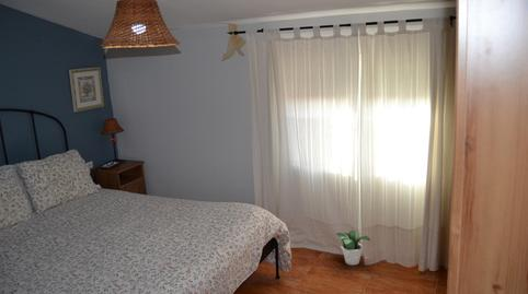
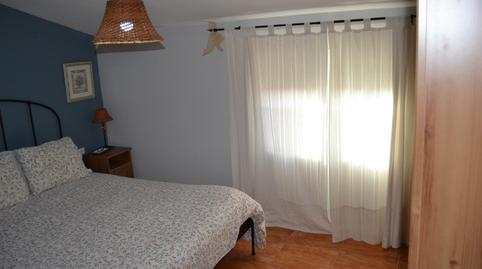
- potted plant (352, 248)
